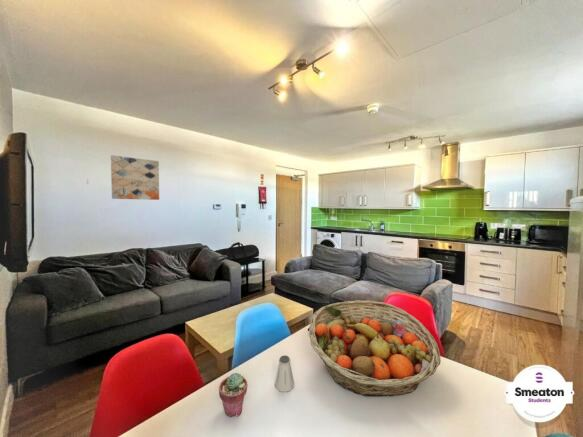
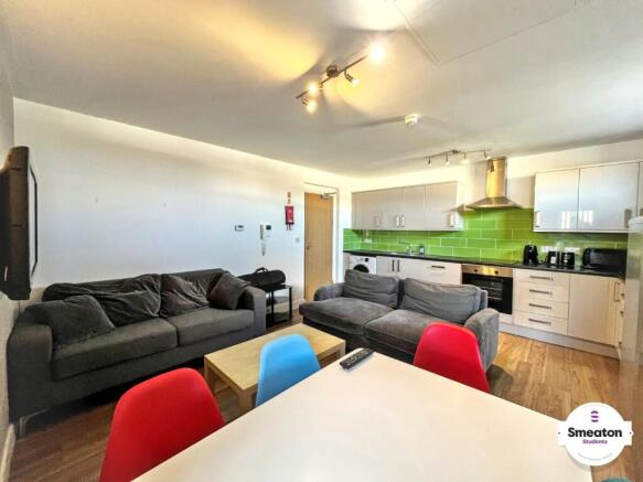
- saltshaker (284, 371)
- wall art (136, 179)
- fruit basket (370, 343)
- potted succulent (233, 391)
